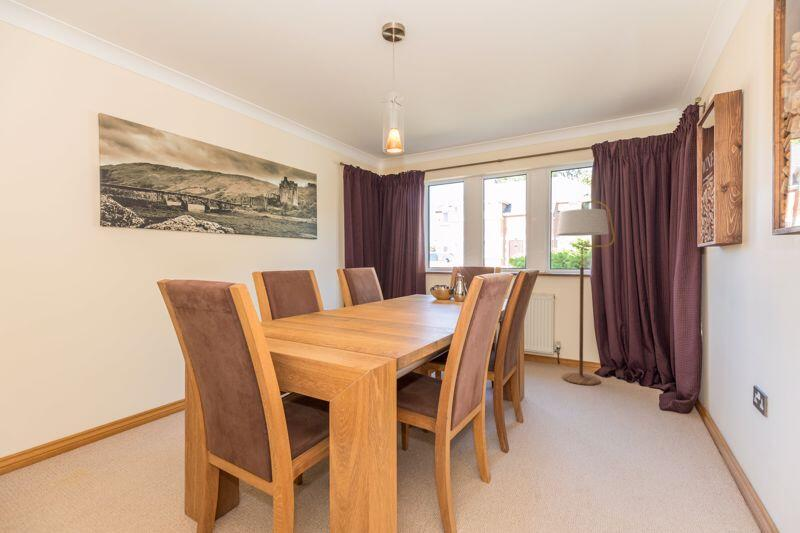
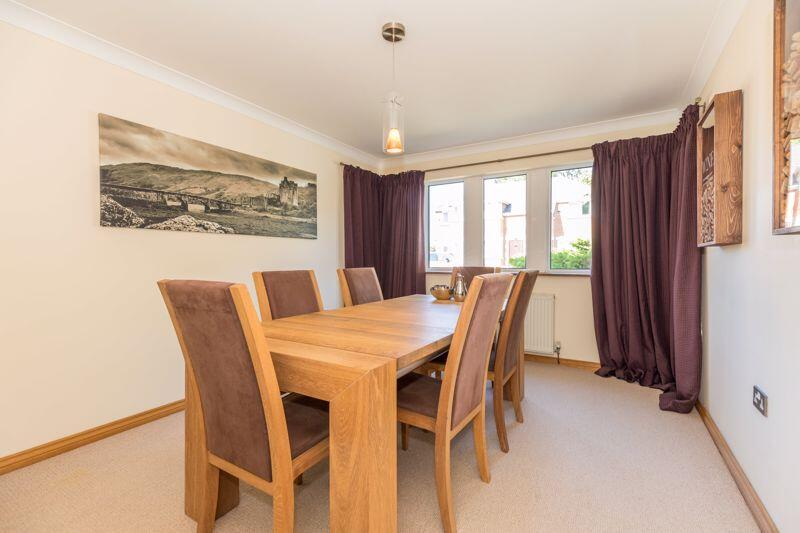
- floor lamp (583, 289)
